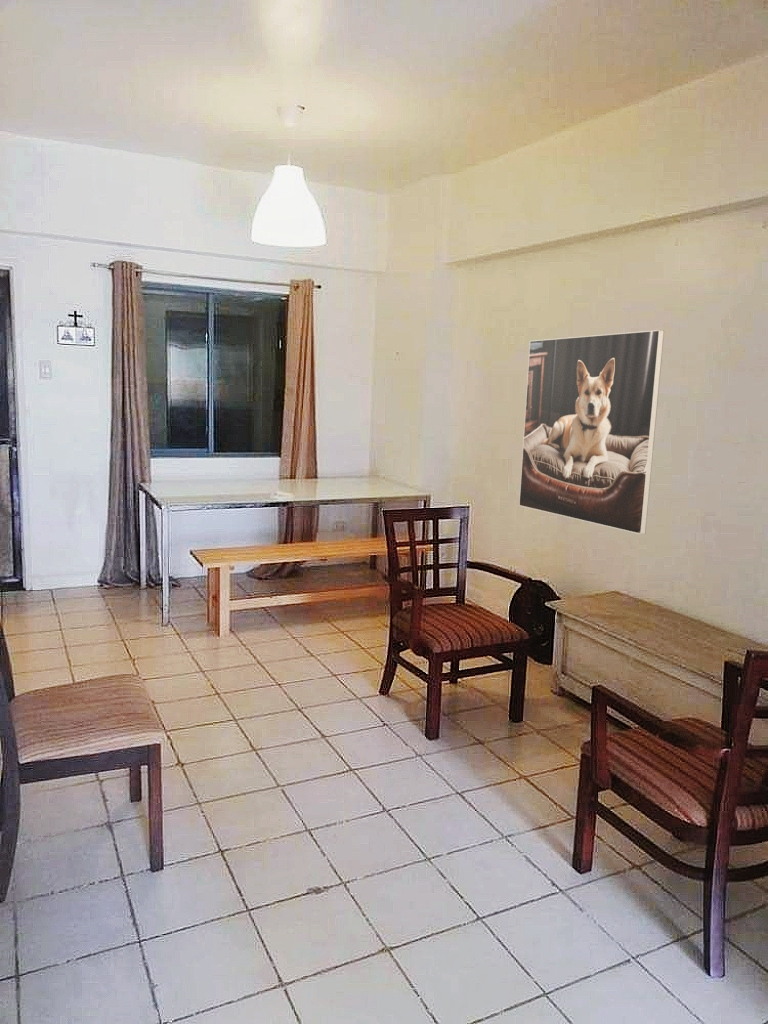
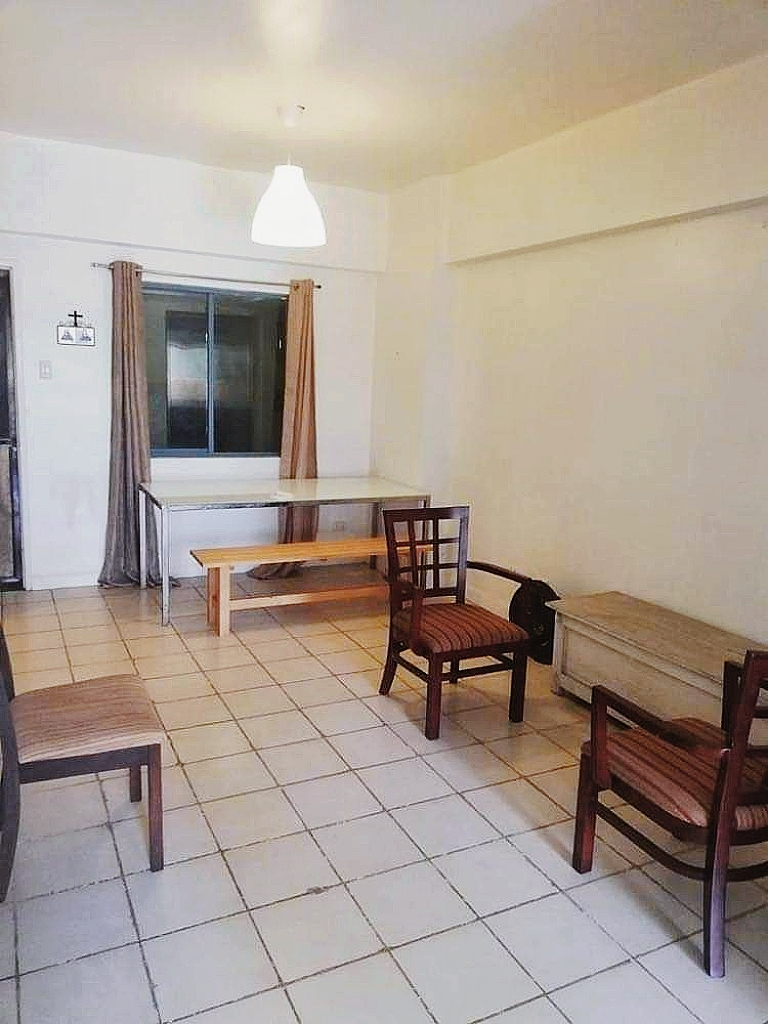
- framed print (582, 428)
